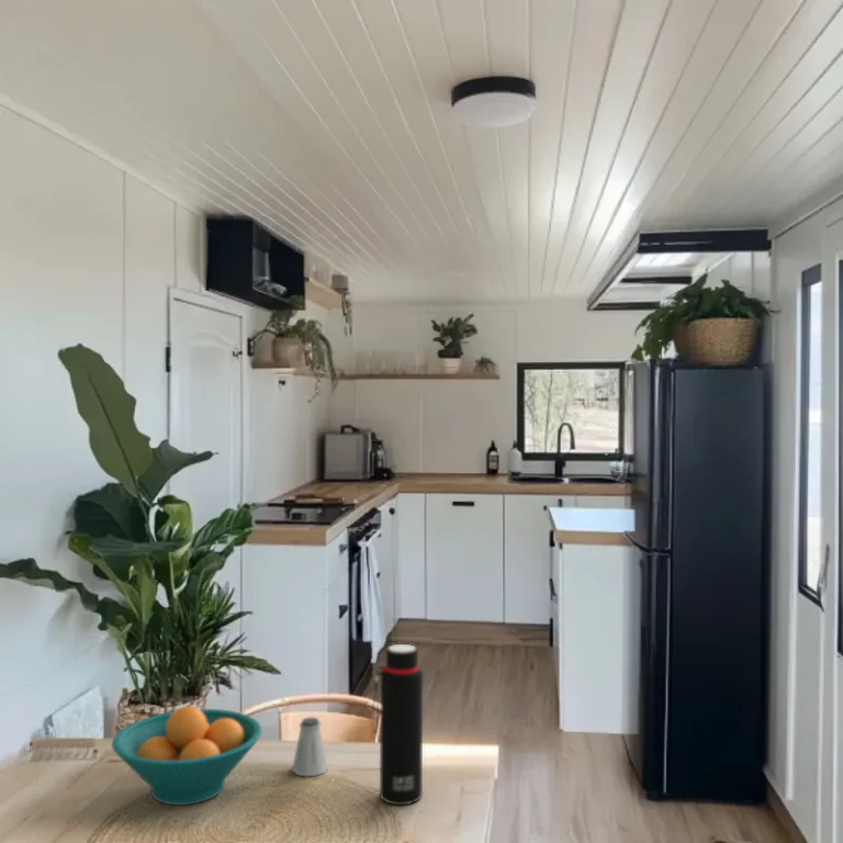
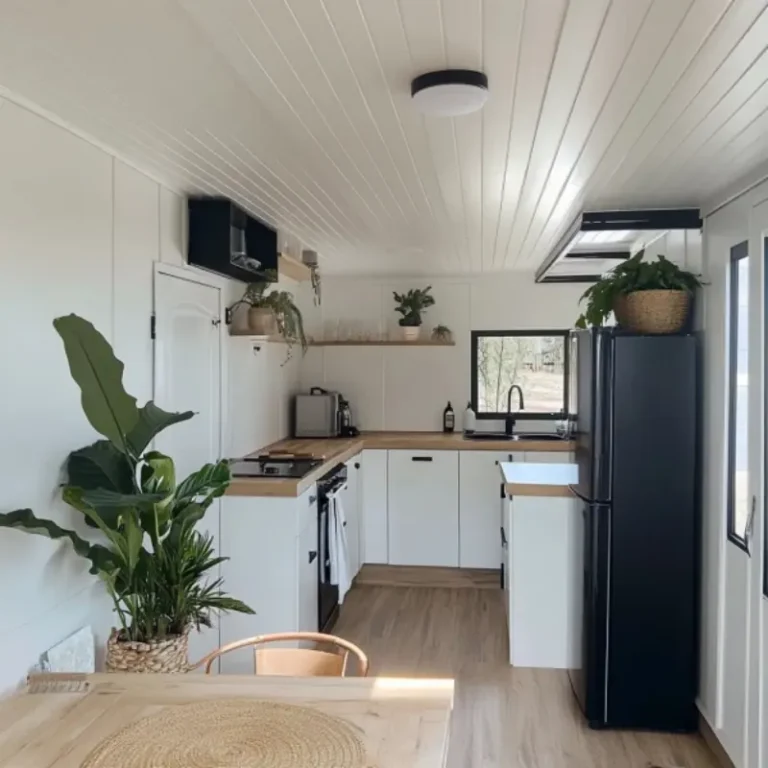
- saltshaker (310, 744)
- water bottle (396, 721)
- fruit bowl (188, 749)
